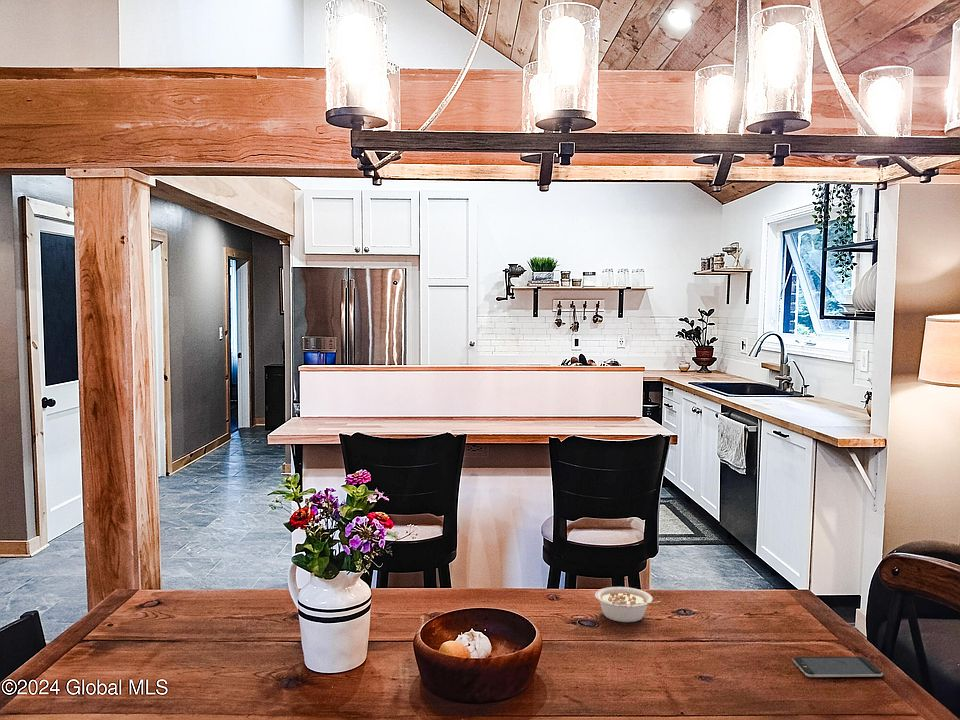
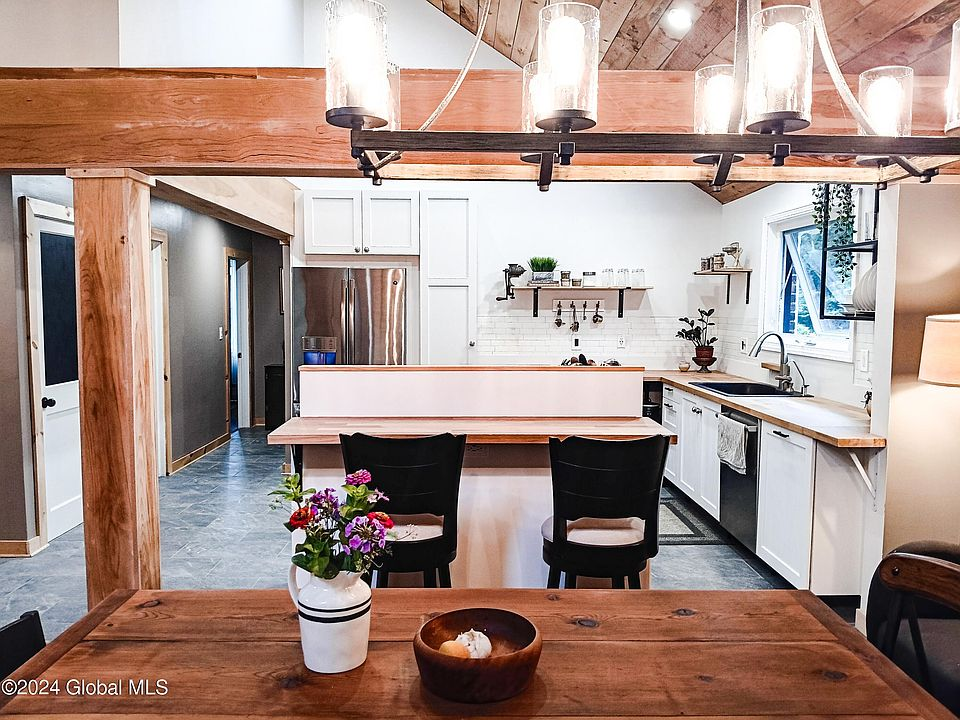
- legume (625, 603)
- smartphone (836, 666)
